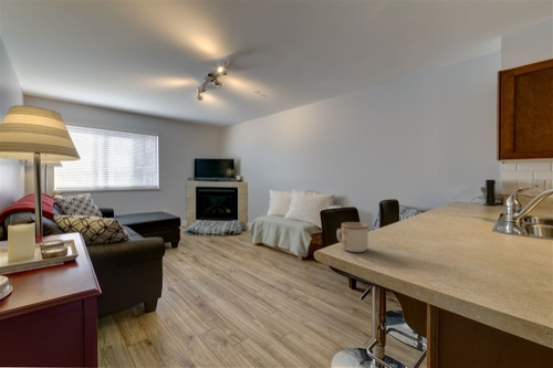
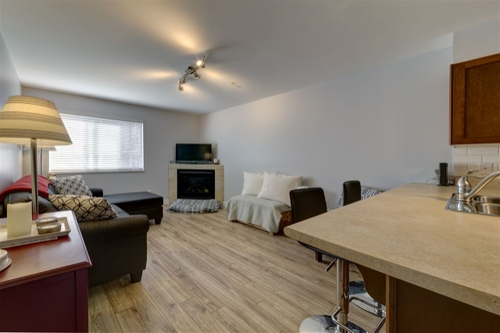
- mug (351, 236)
